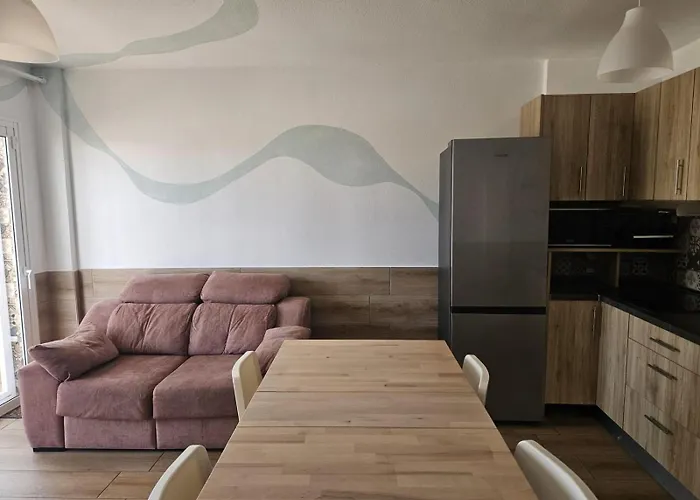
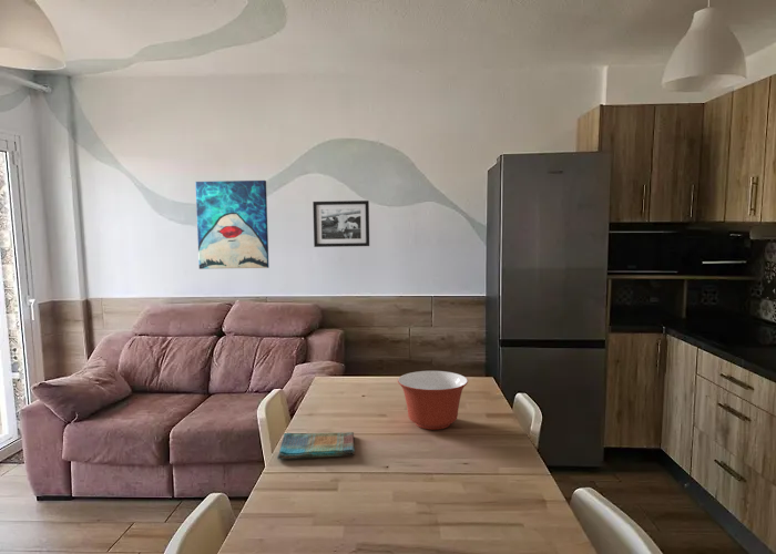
+ picture frame (340, 224)
+ wall art (232, 225)
+ mixing bowl (432, 401)
+ dish towel (317, 443)
